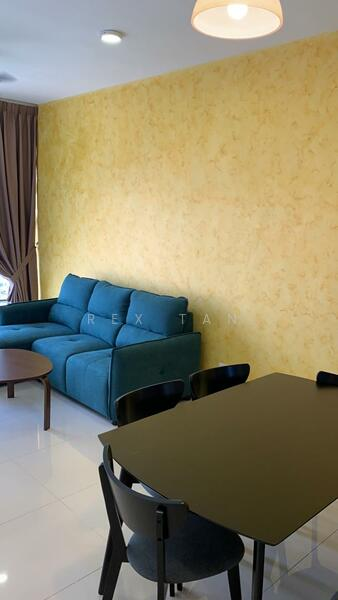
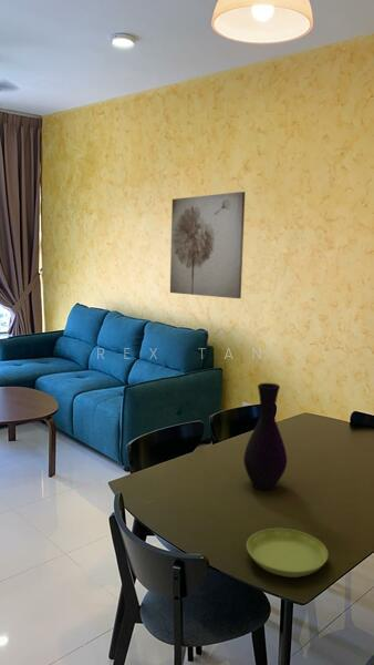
+ saucer (285, 553)
+ wall art (205, 246)
+ vase (266, 436)
